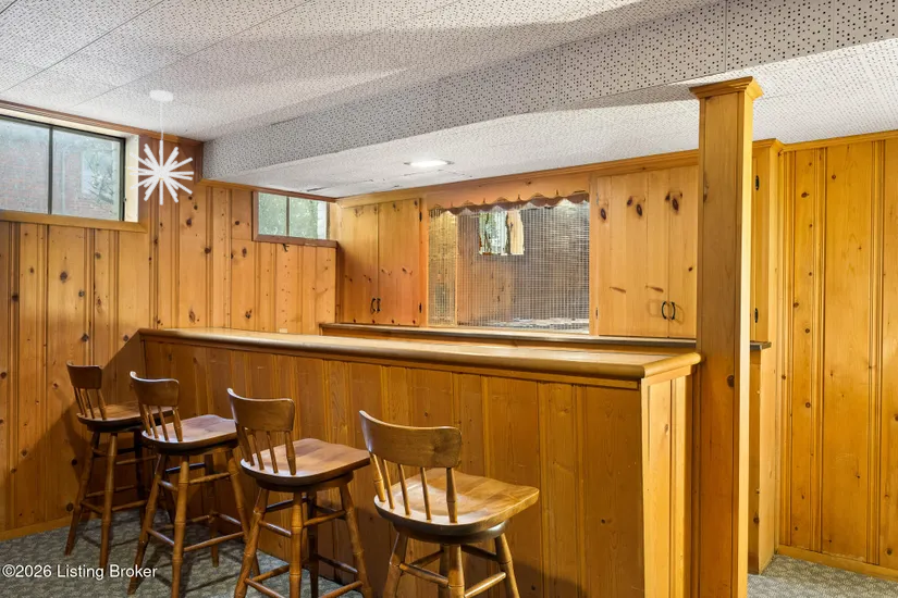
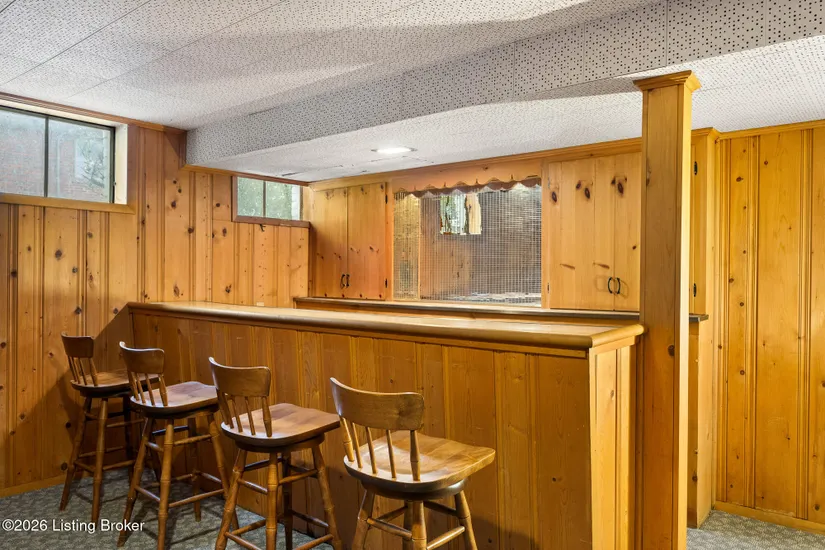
- pendant light (161, 148)
